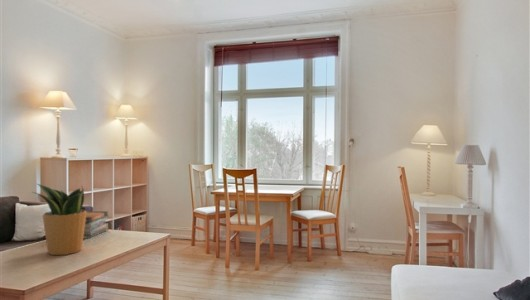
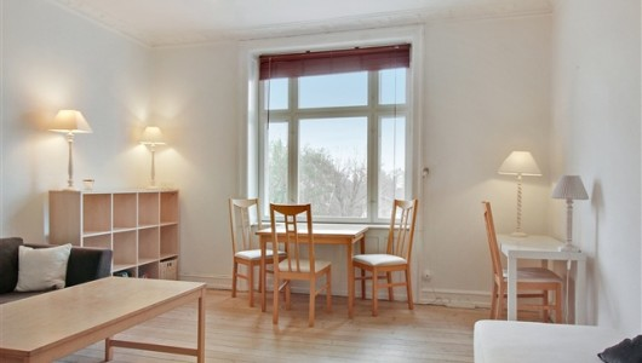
- book stack (87, 224)
- potted plant (62, 218)
